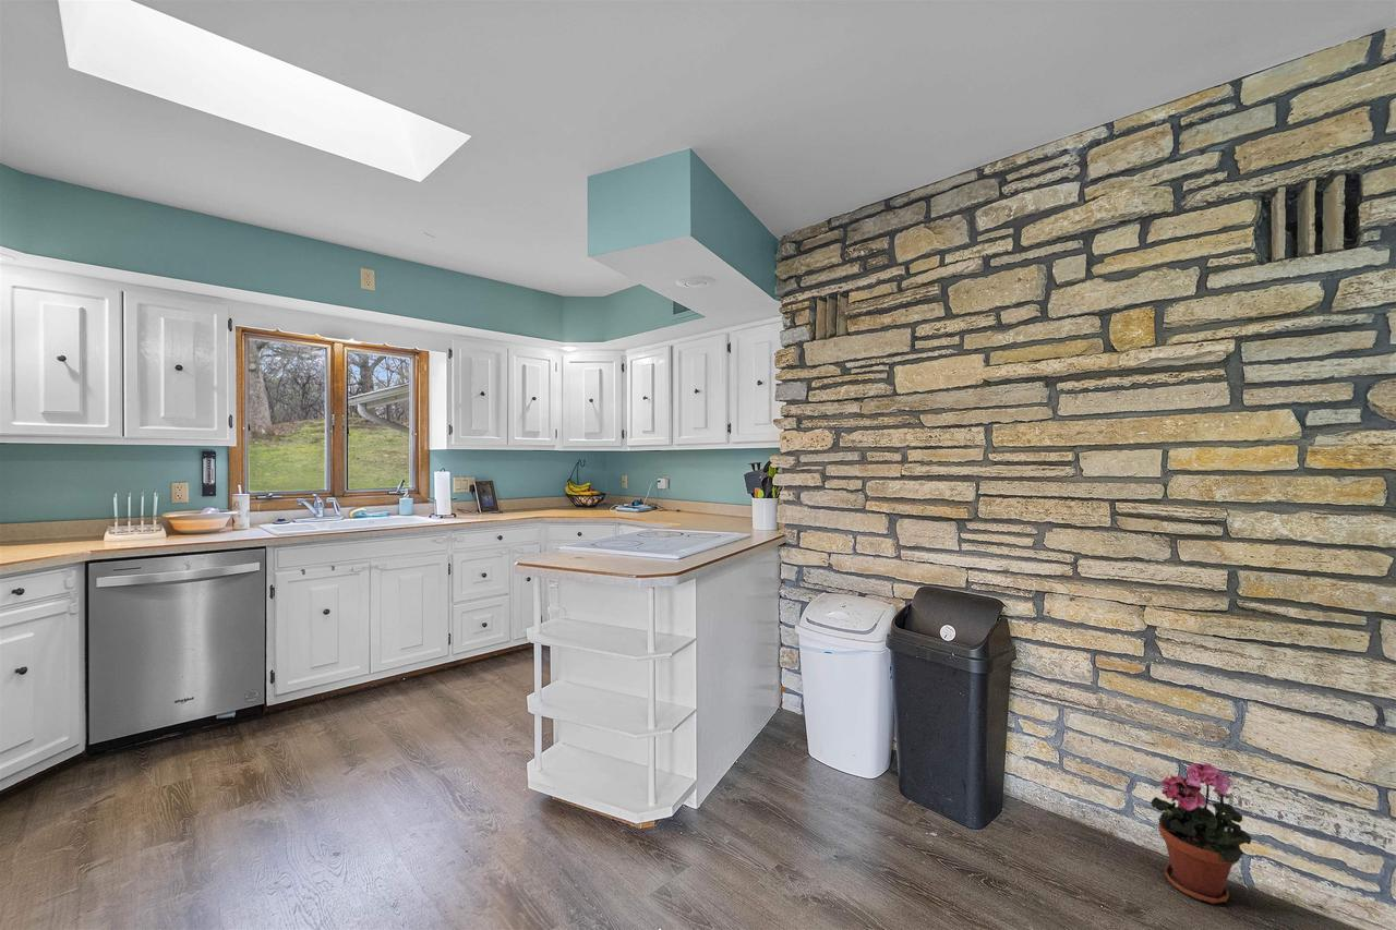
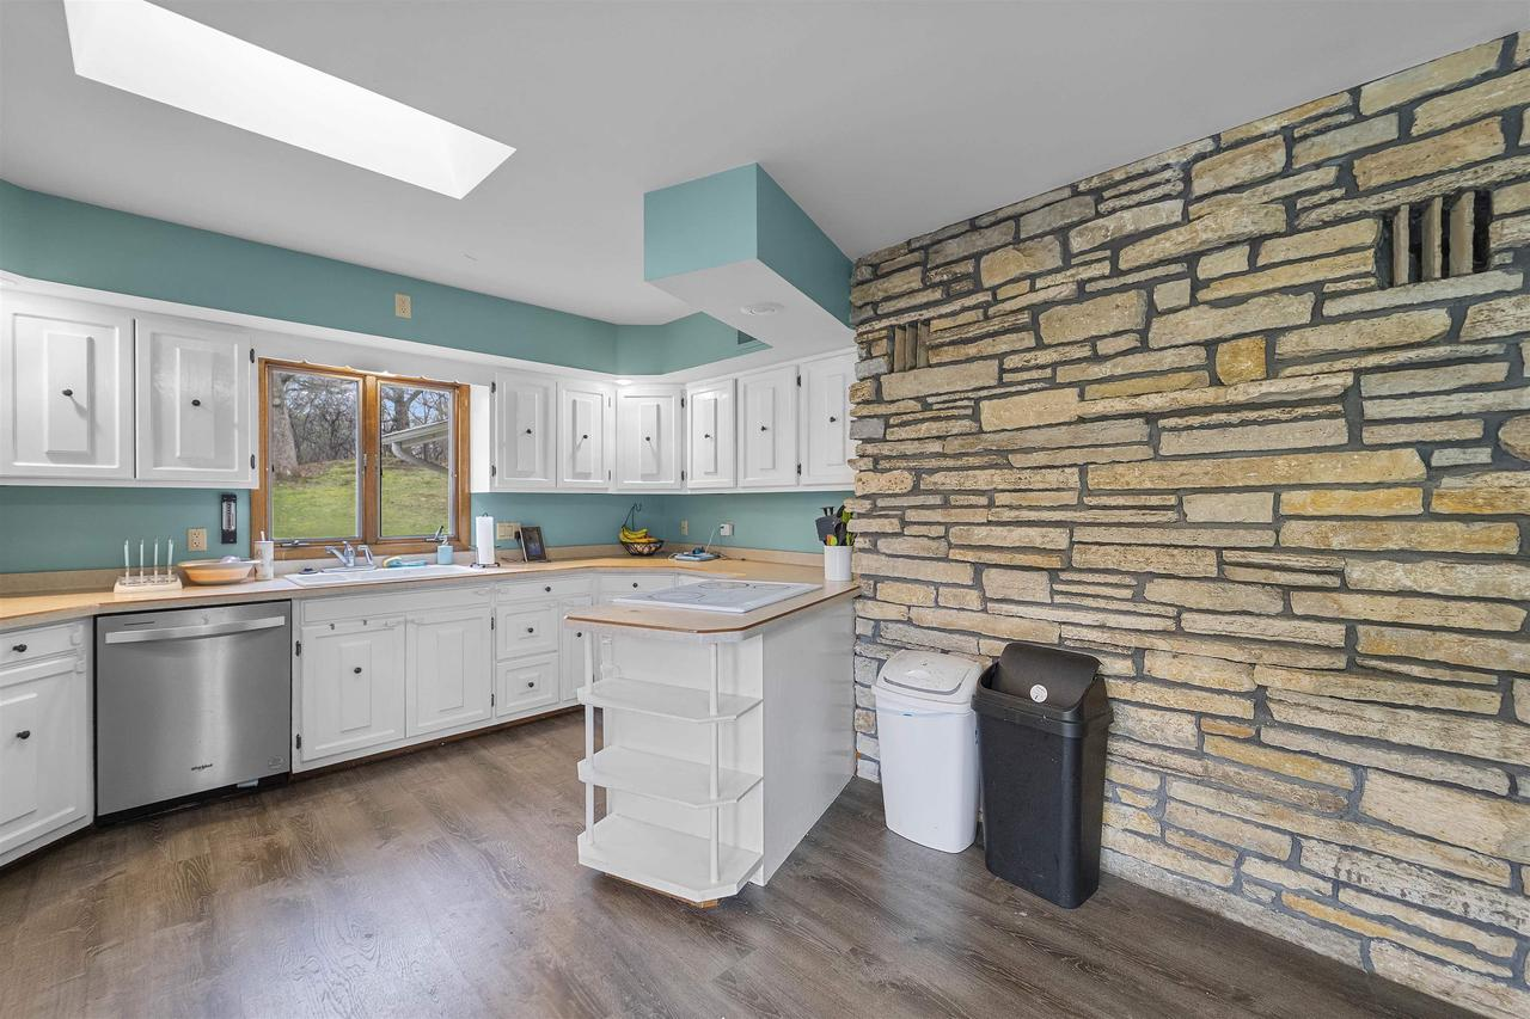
- potted plant (1198, 824)
